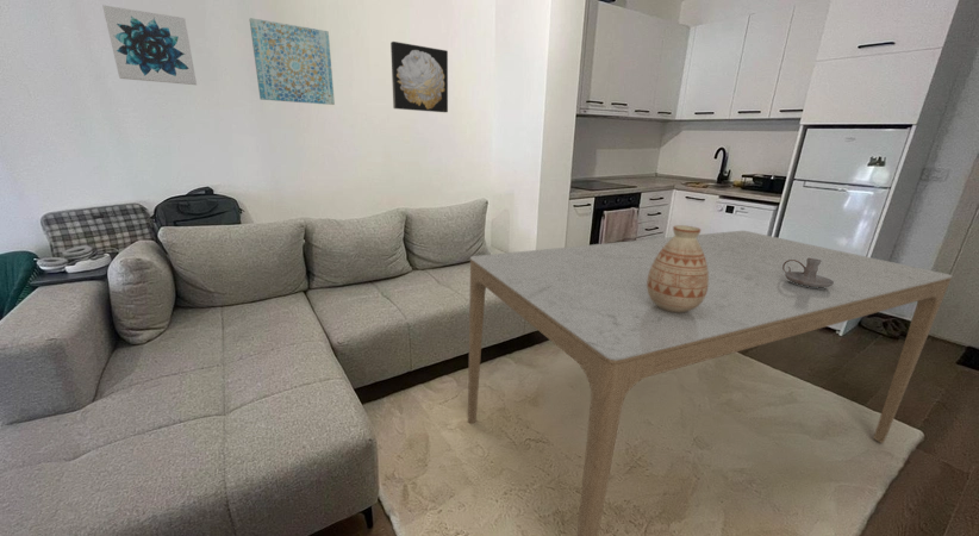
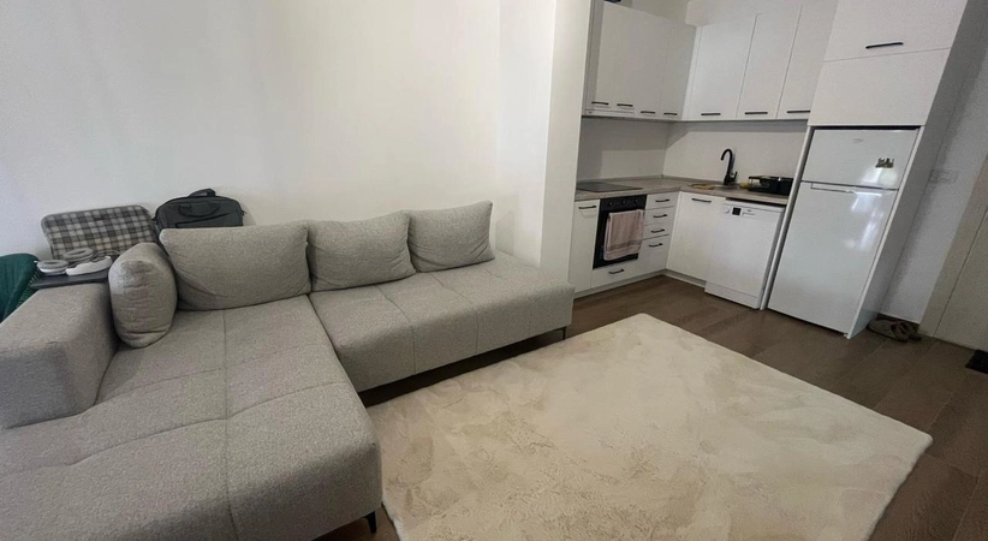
- wall art (152, 48)
- dining table (688, 354)
- wall art (294, 64)
- vase (679, 268)
- candle holder (805, 269)
- wall art (420, 79)
